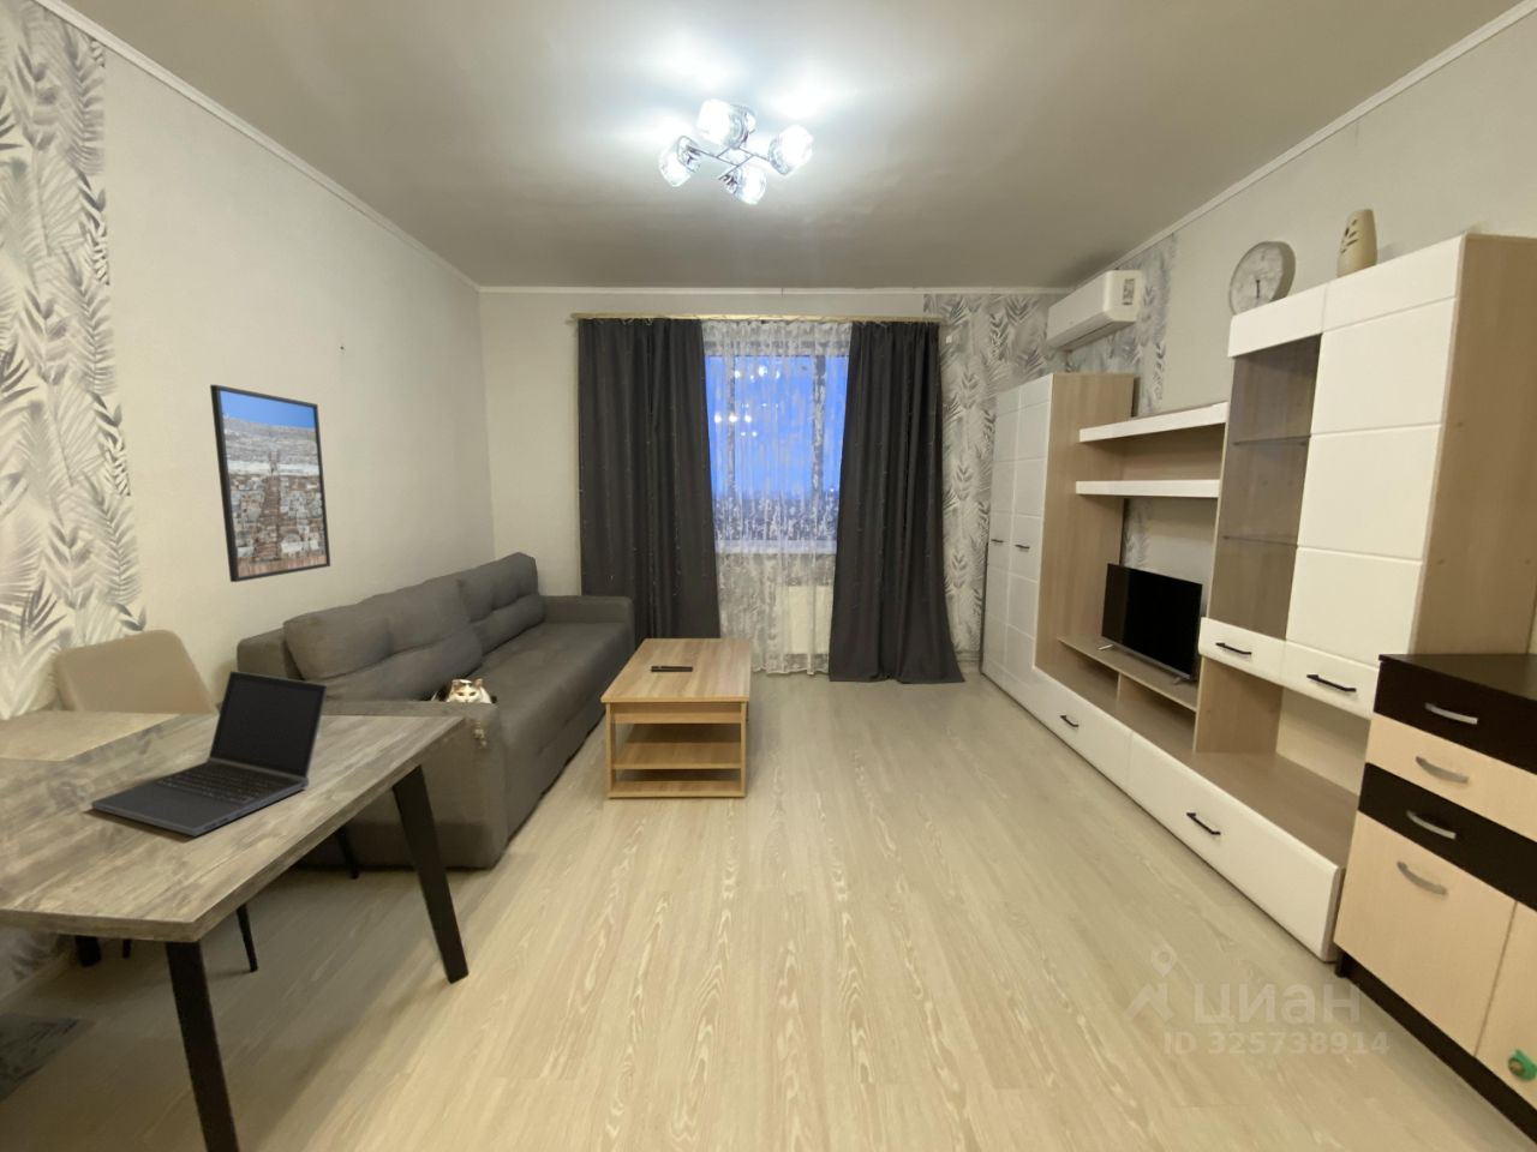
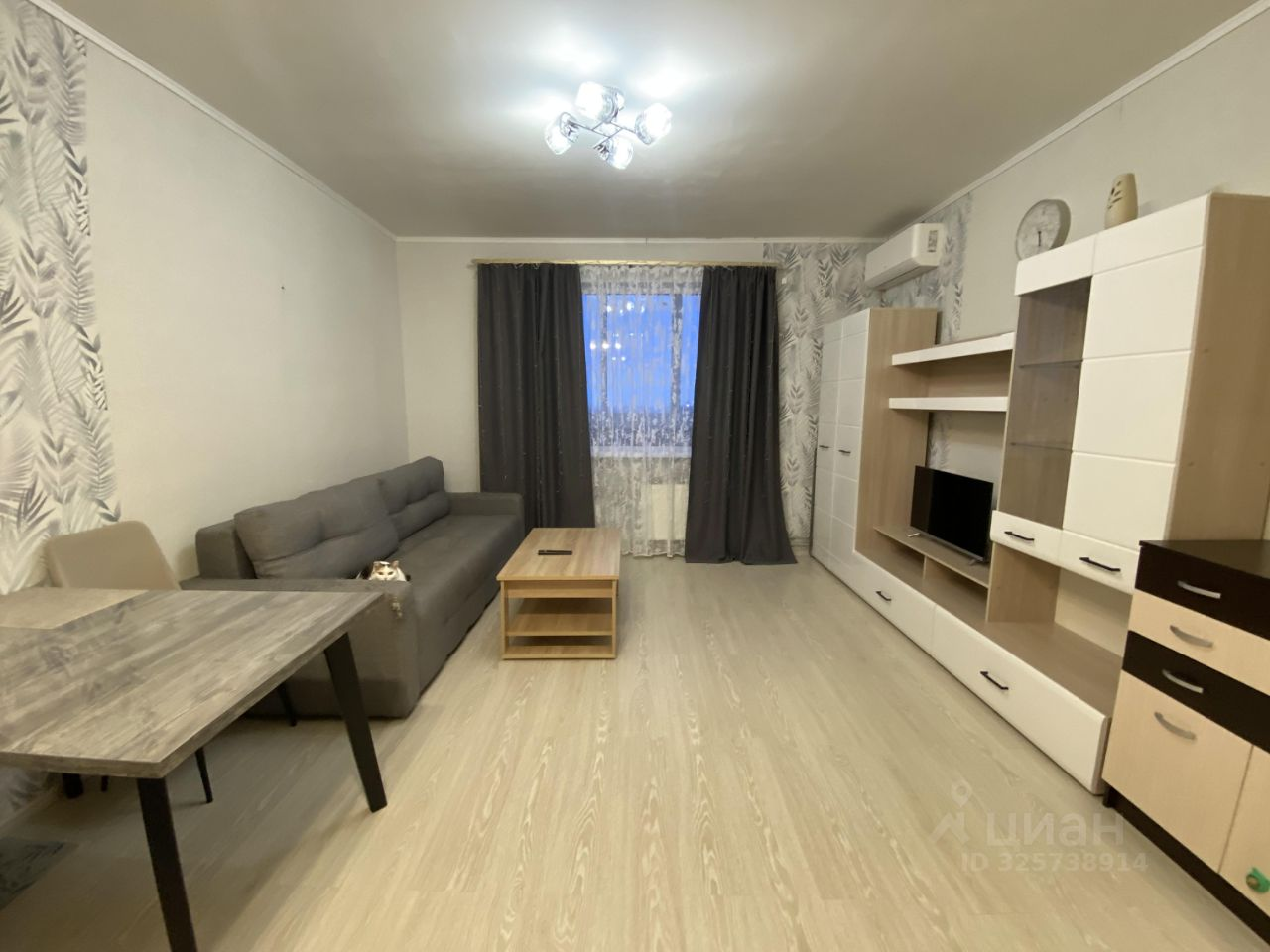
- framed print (277, 486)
- laptop computer (217, 743)
